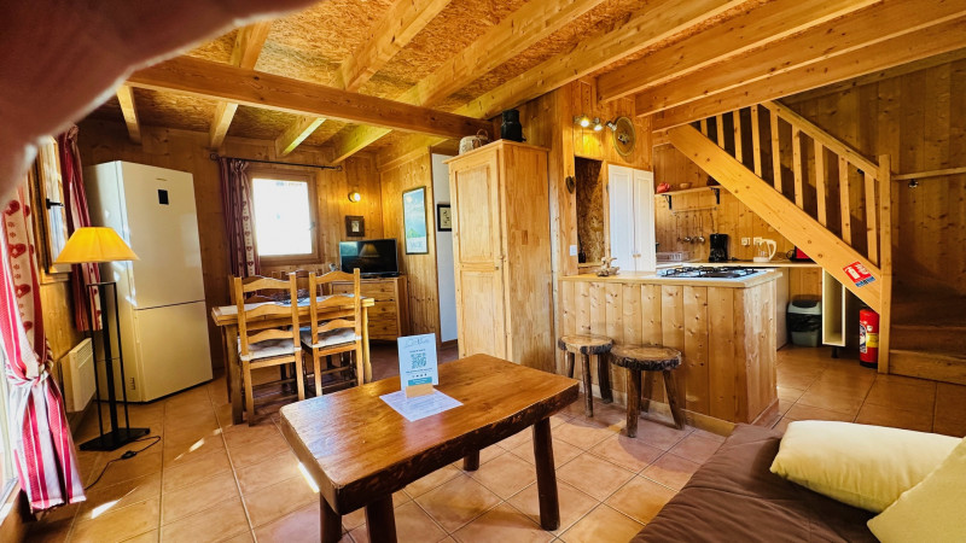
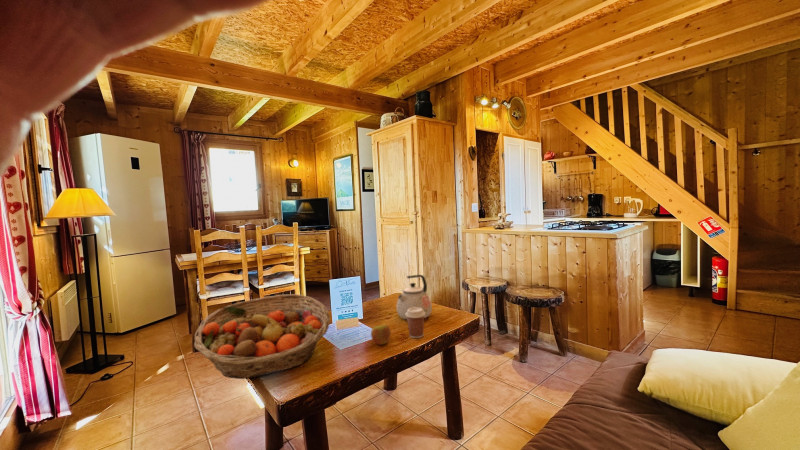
+ kettle (413, 295)
+ apple (380, 333)
+ coffee cup (415, 322)
+ fruit basket (267, 332)
